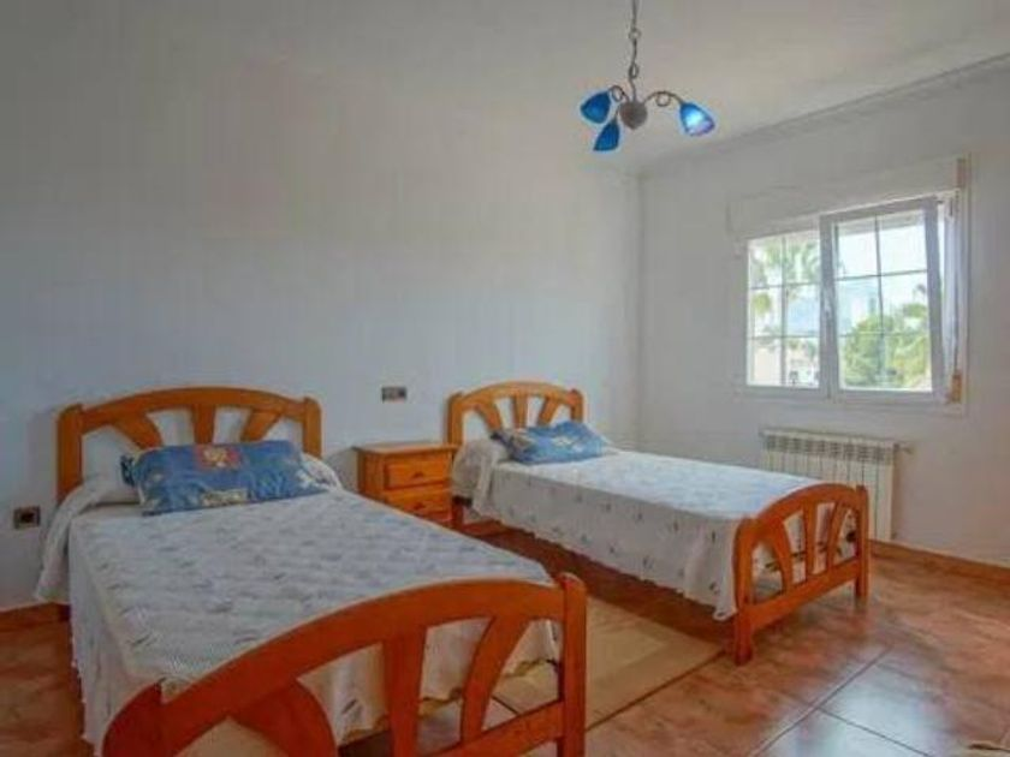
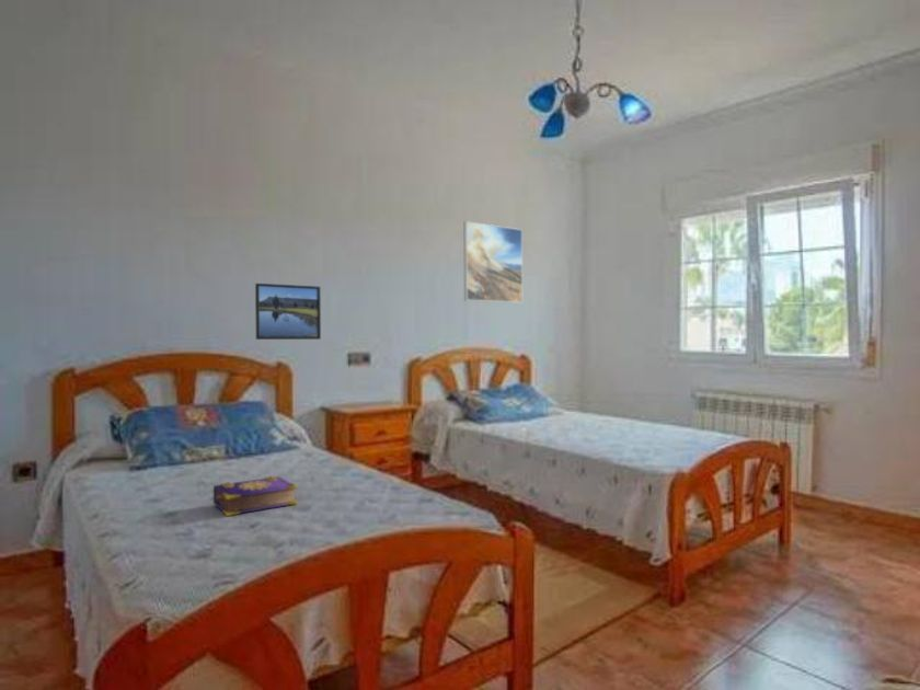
+ book (254, 493)
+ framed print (494, 263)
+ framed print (288, 312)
